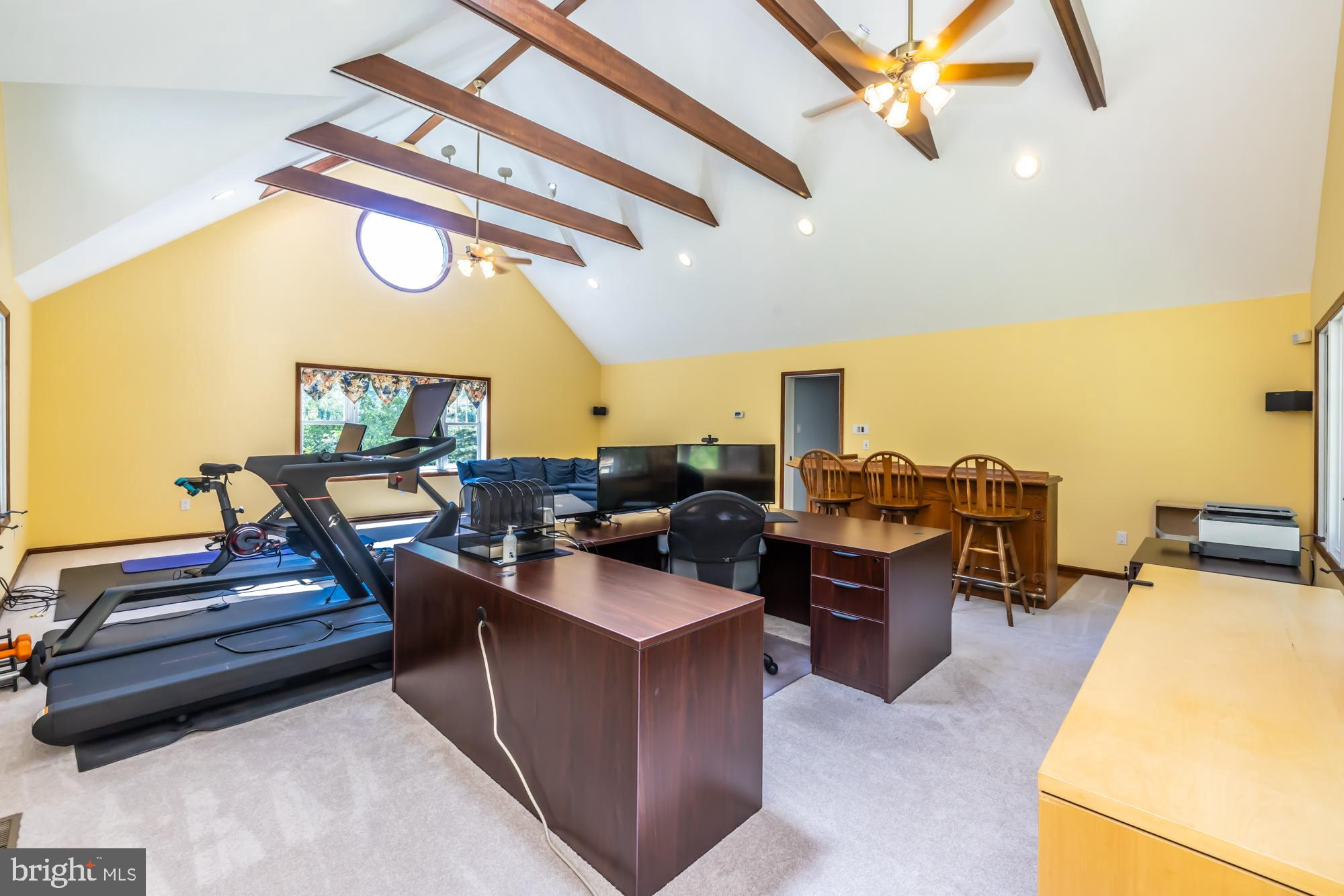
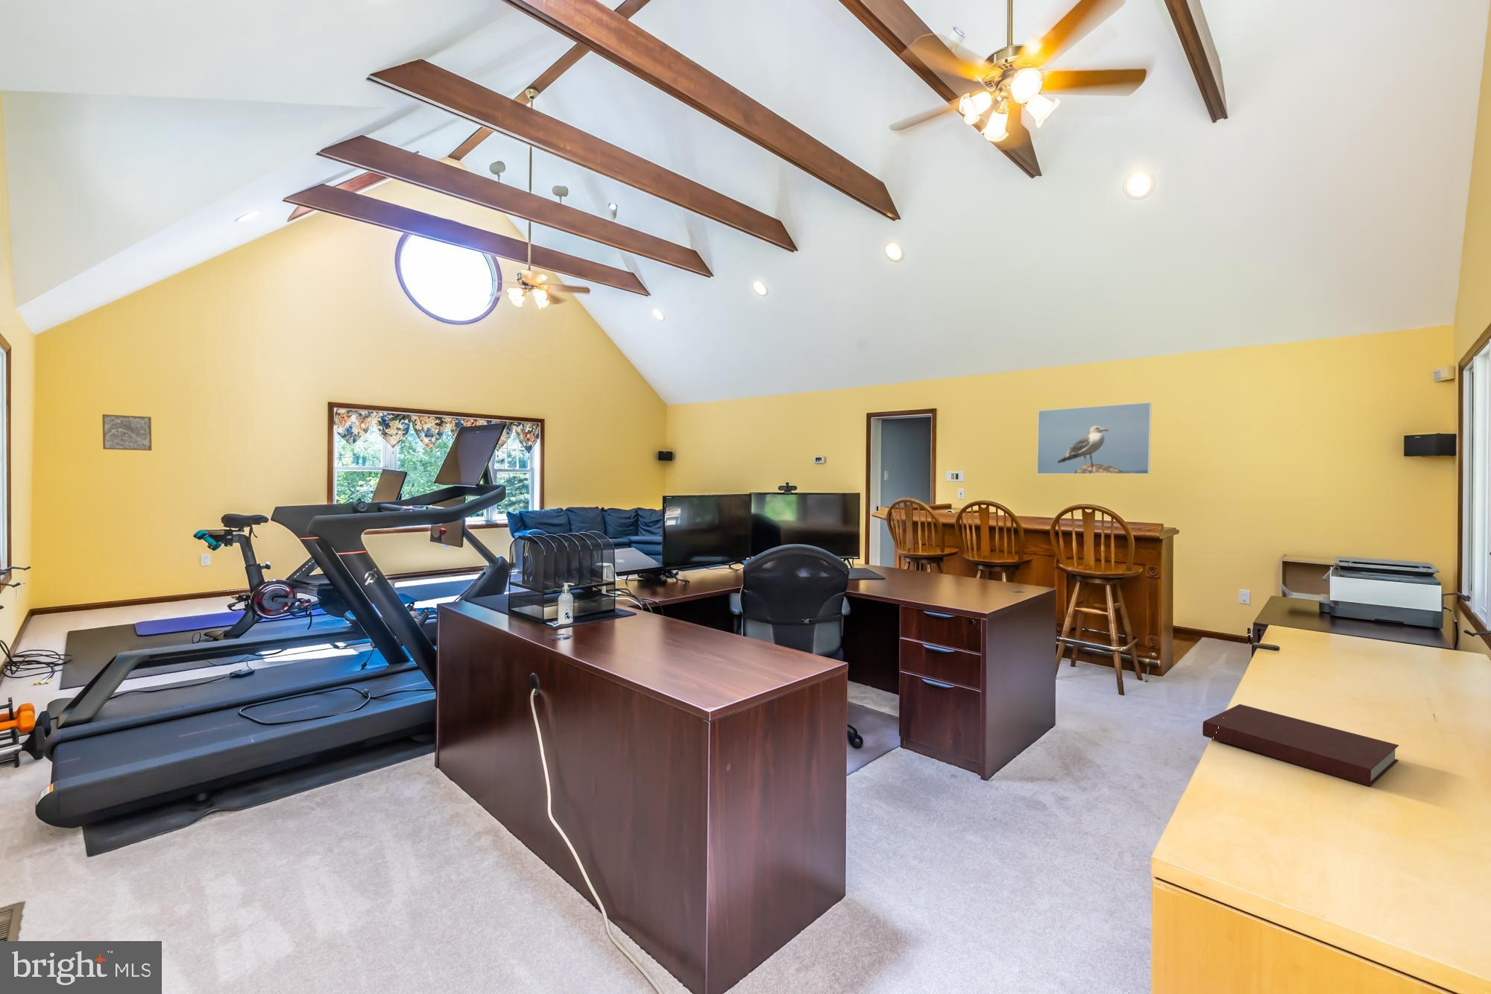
+ notebook (1296, 740)
+ wall art (128, 433)
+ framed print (1091, 440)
